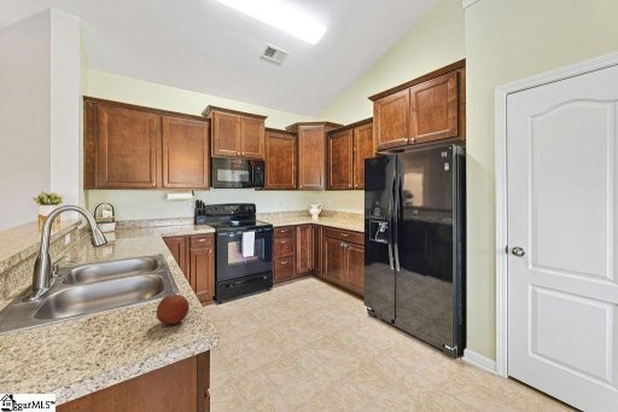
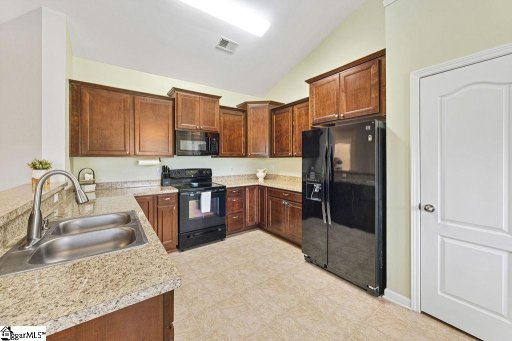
- fruit (173, 308)
